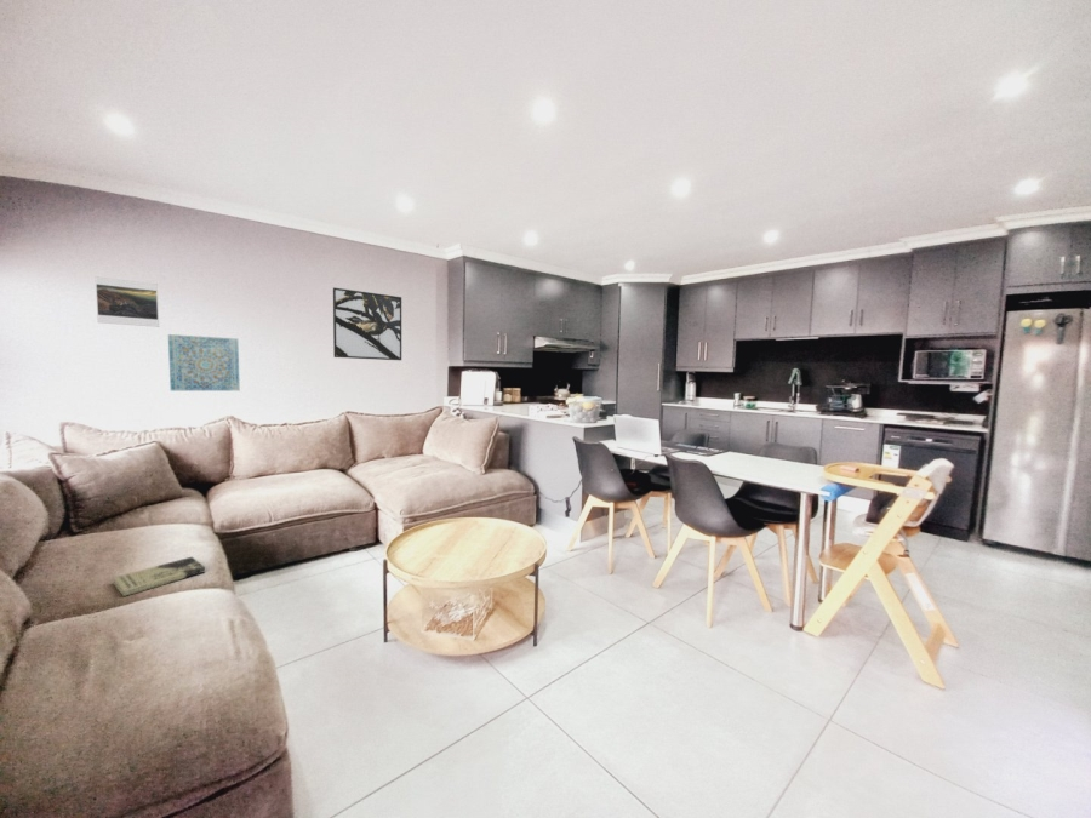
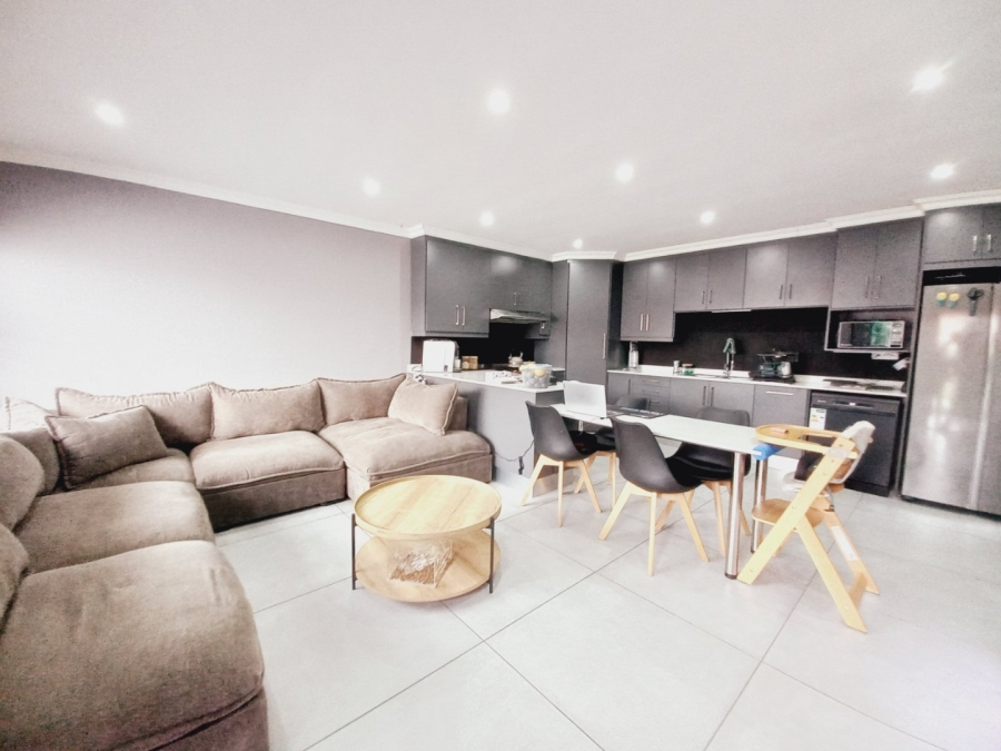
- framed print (127, 302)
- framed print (369, 326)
- book (160, 574)
- wall art (205, 364)
